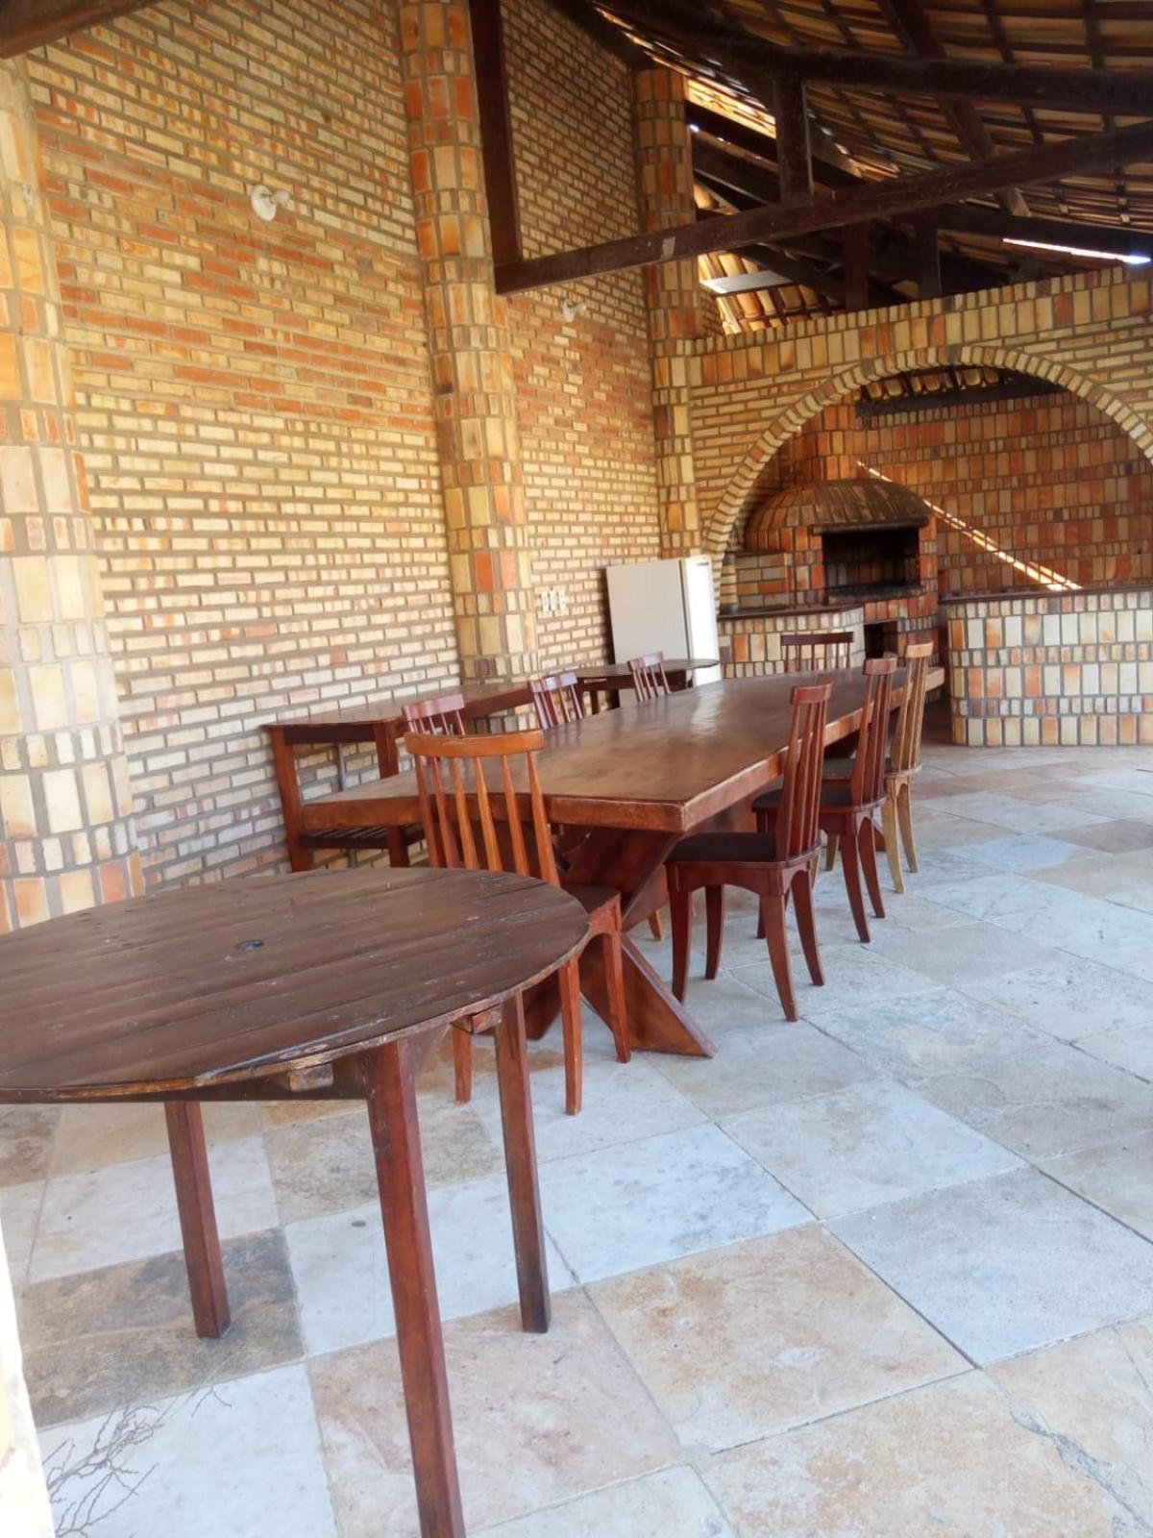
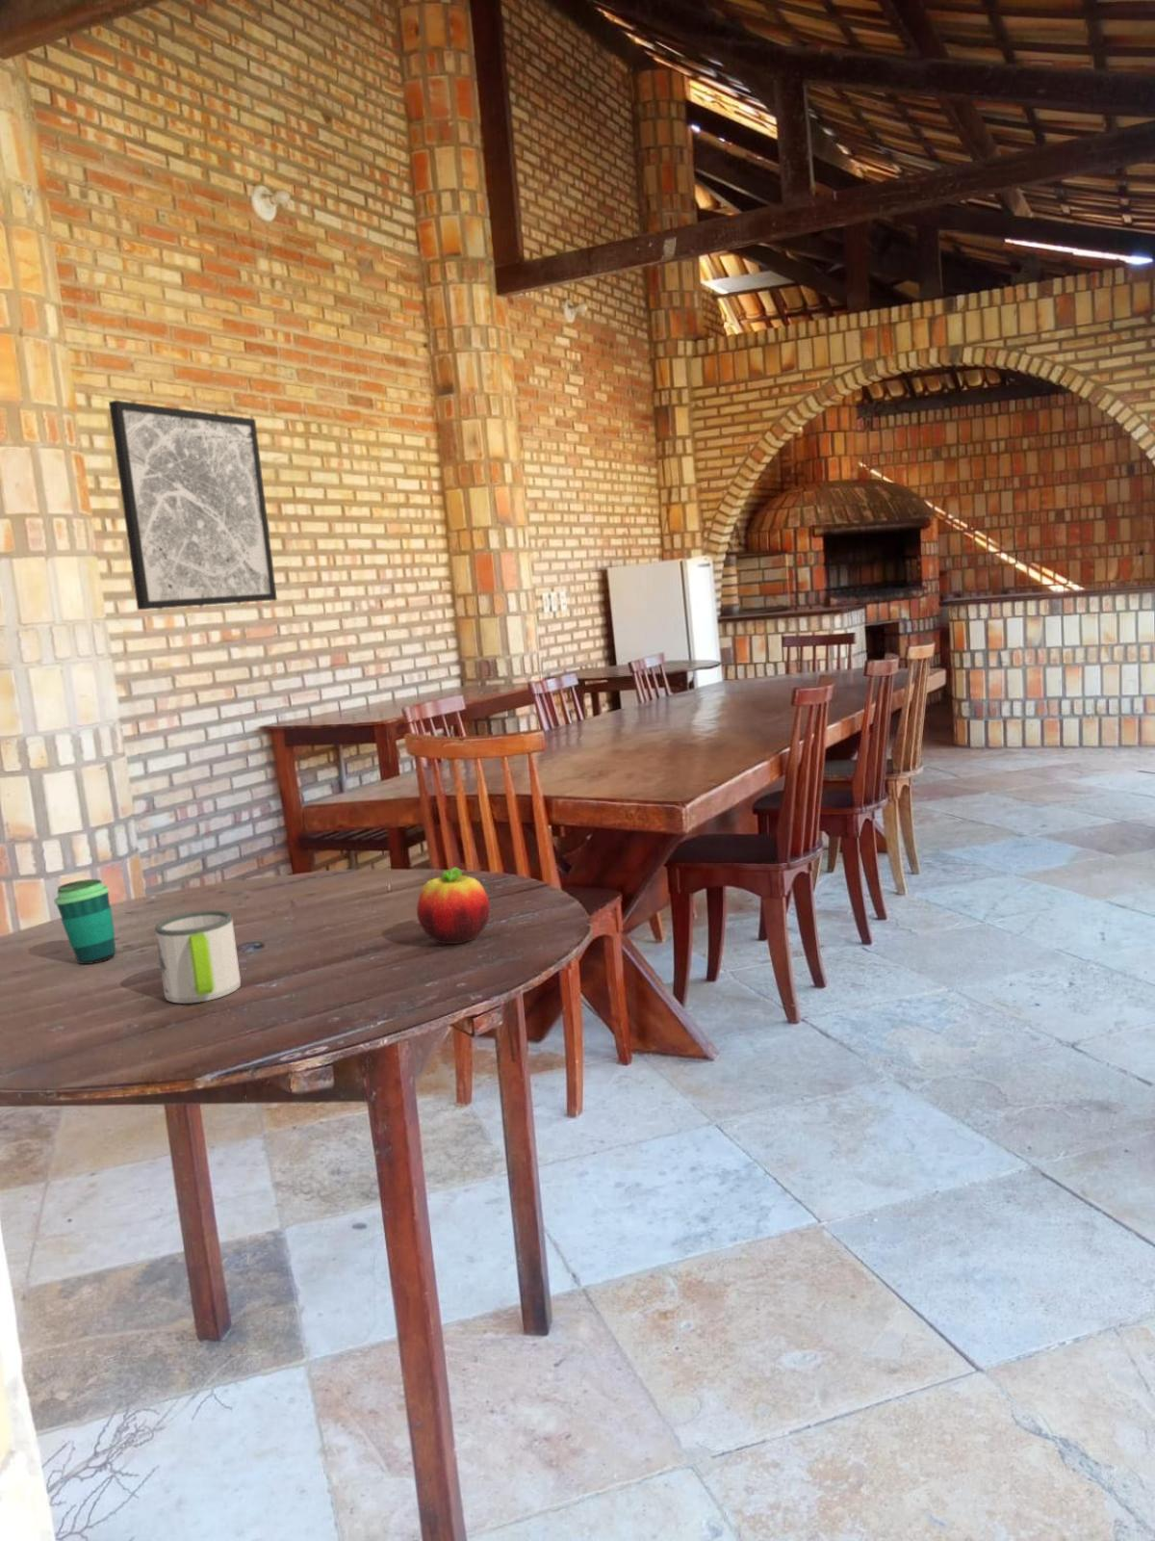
+ fruit (453, 905)
+ mug (199, 959)
+ cup (86, 921)
+ wall art (199, 508)
